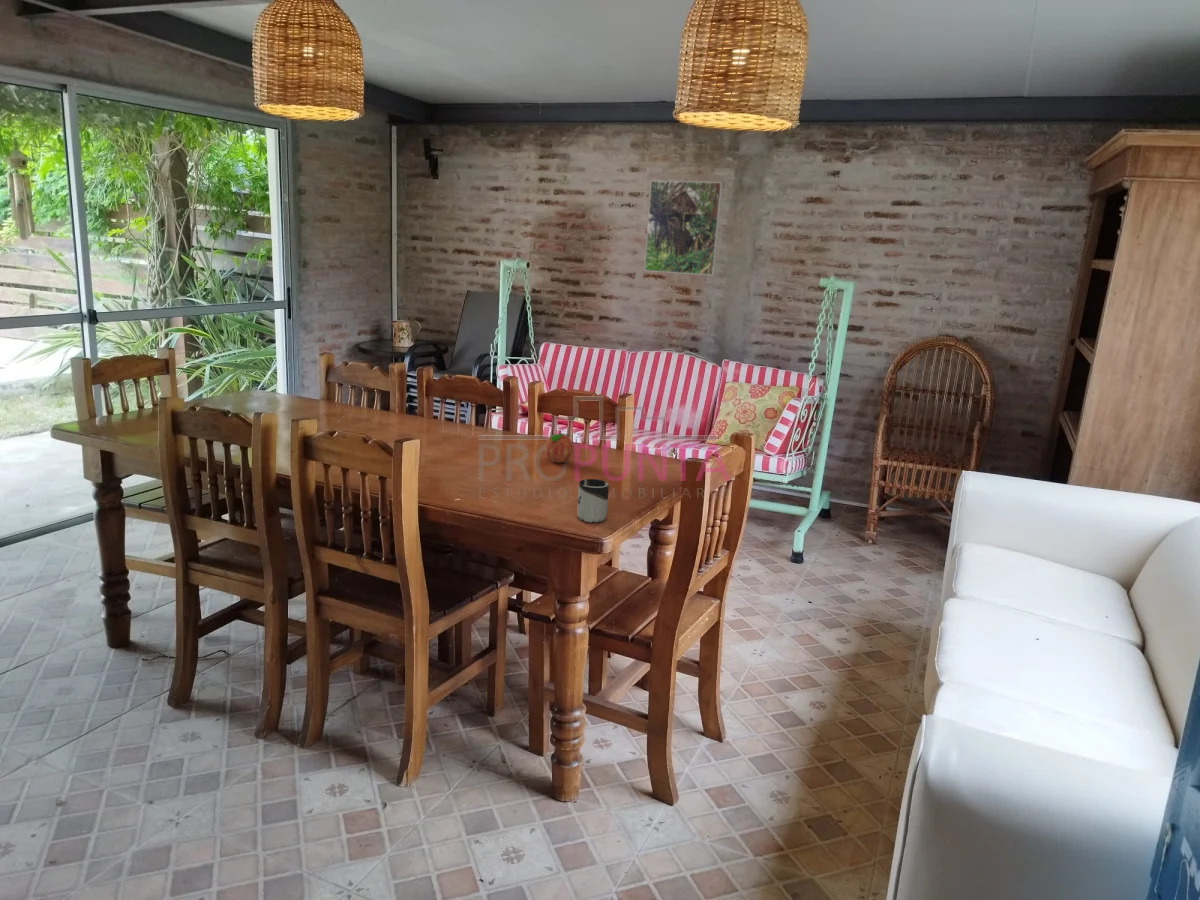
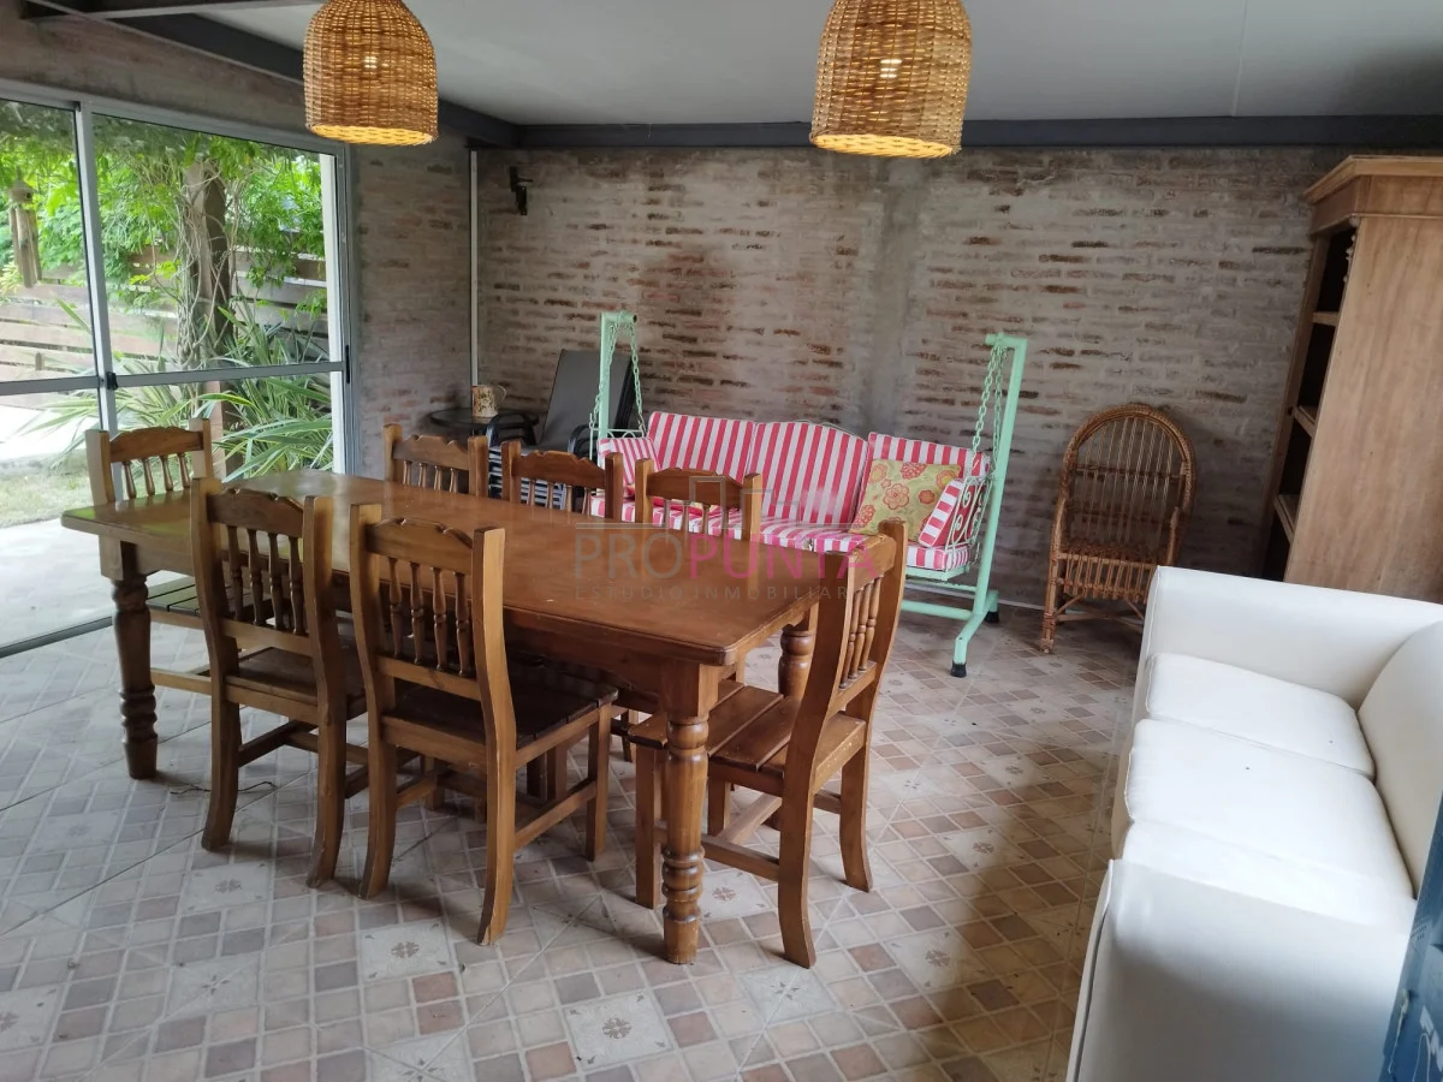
- cup (590, 499)
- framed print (682, 227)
- fruit (559, 446)
